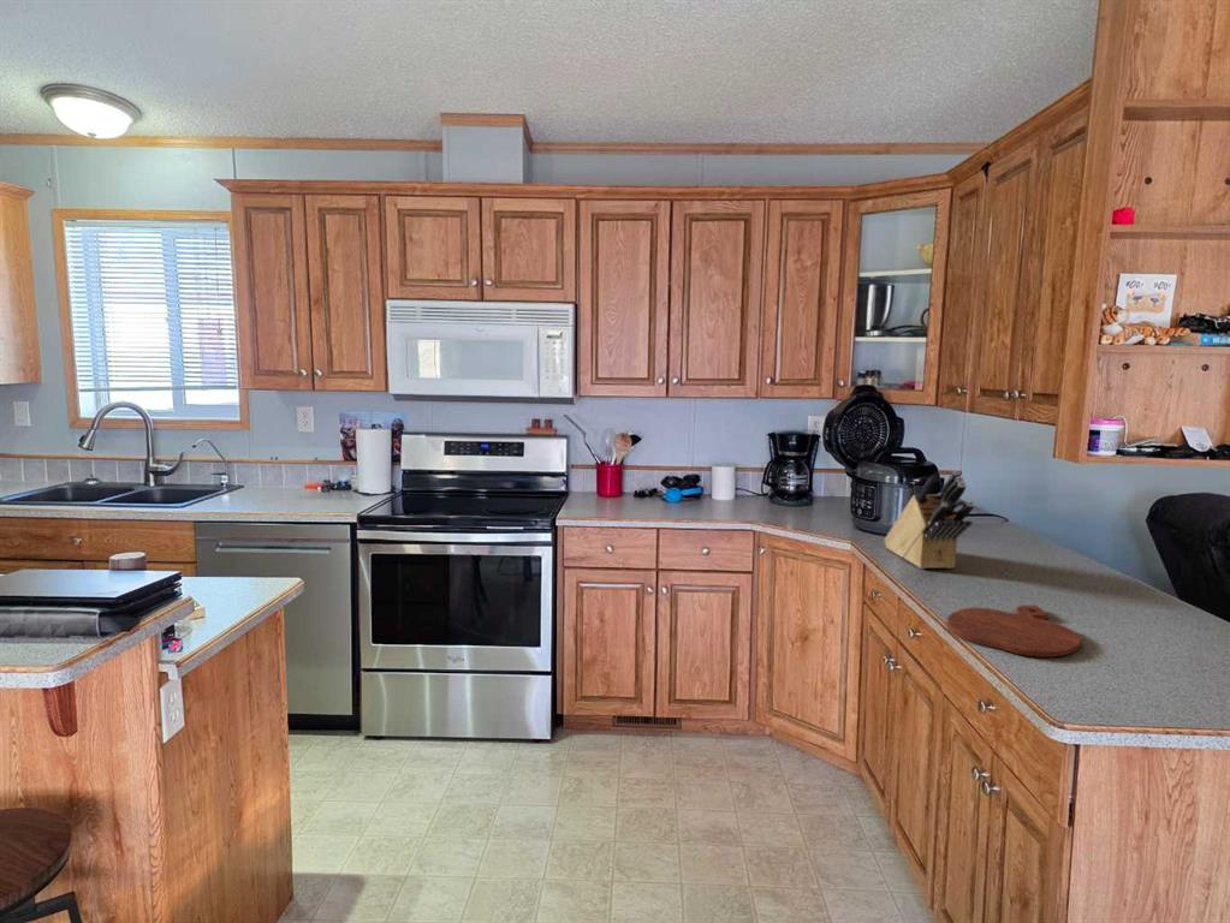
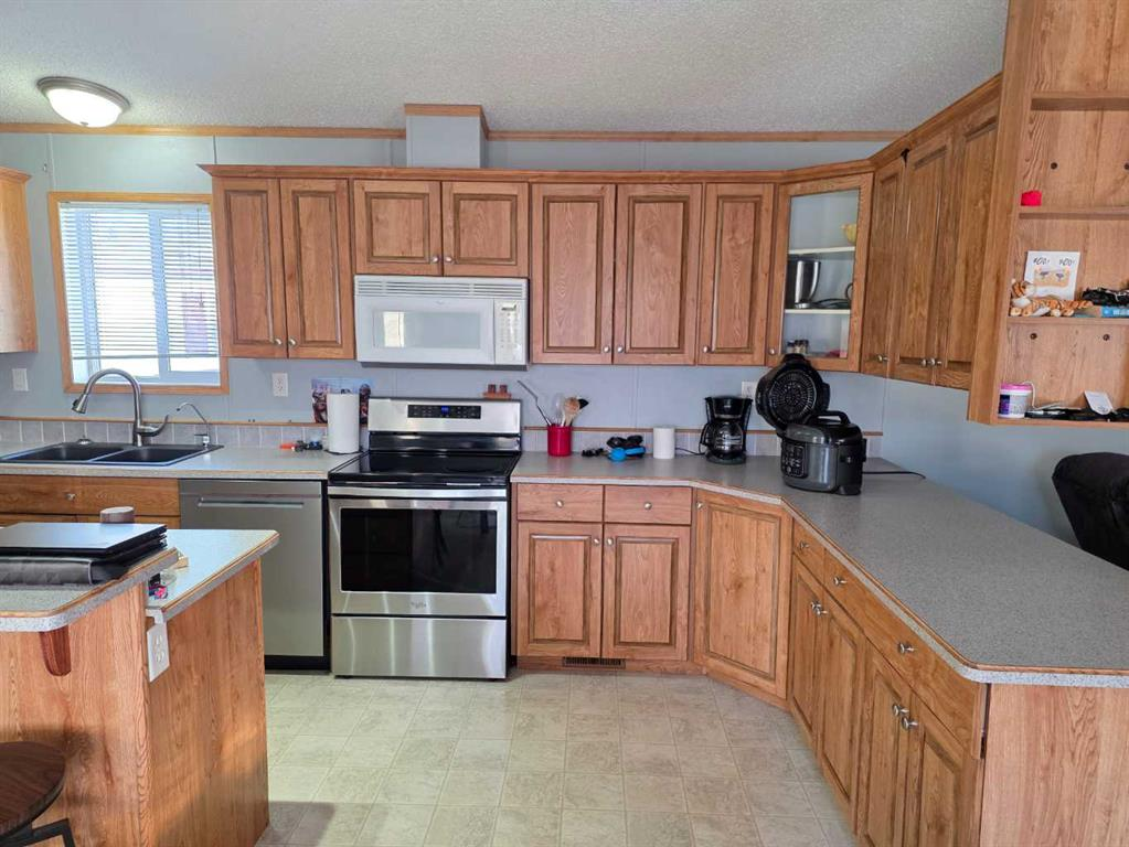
- cutting board (1016, 625)
- knife block (927, 513)
